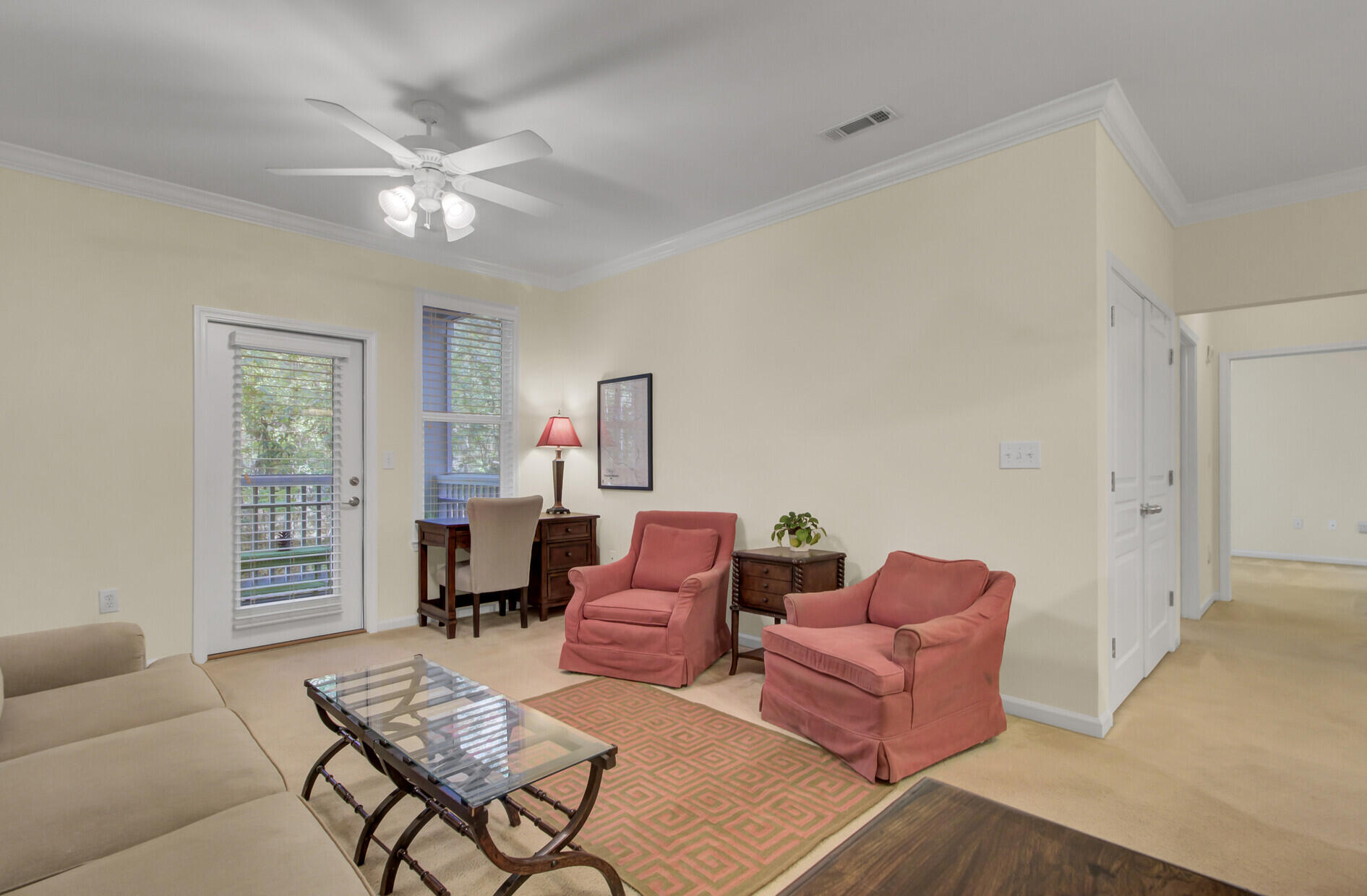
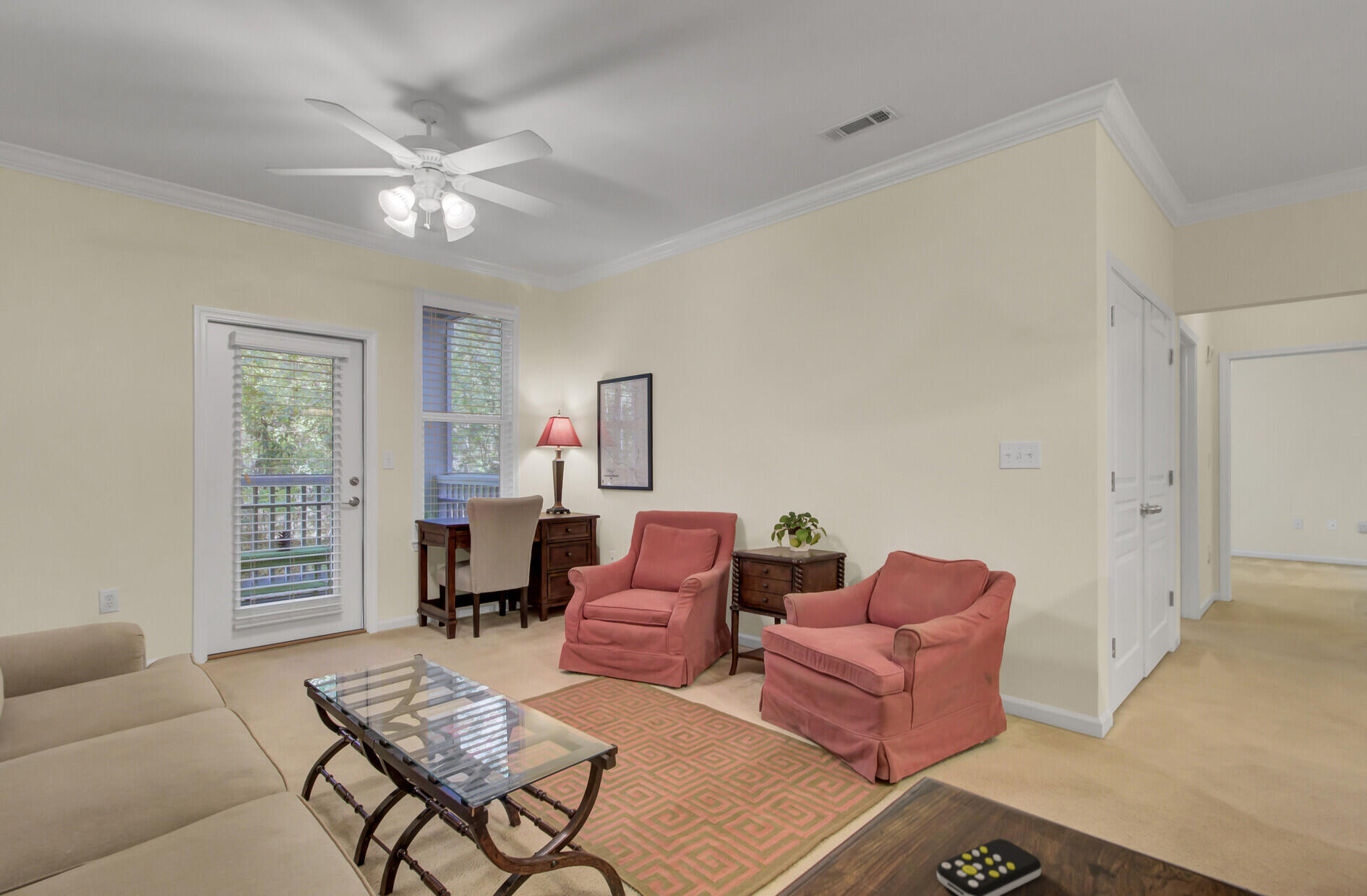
+ remote control (989, 869)
